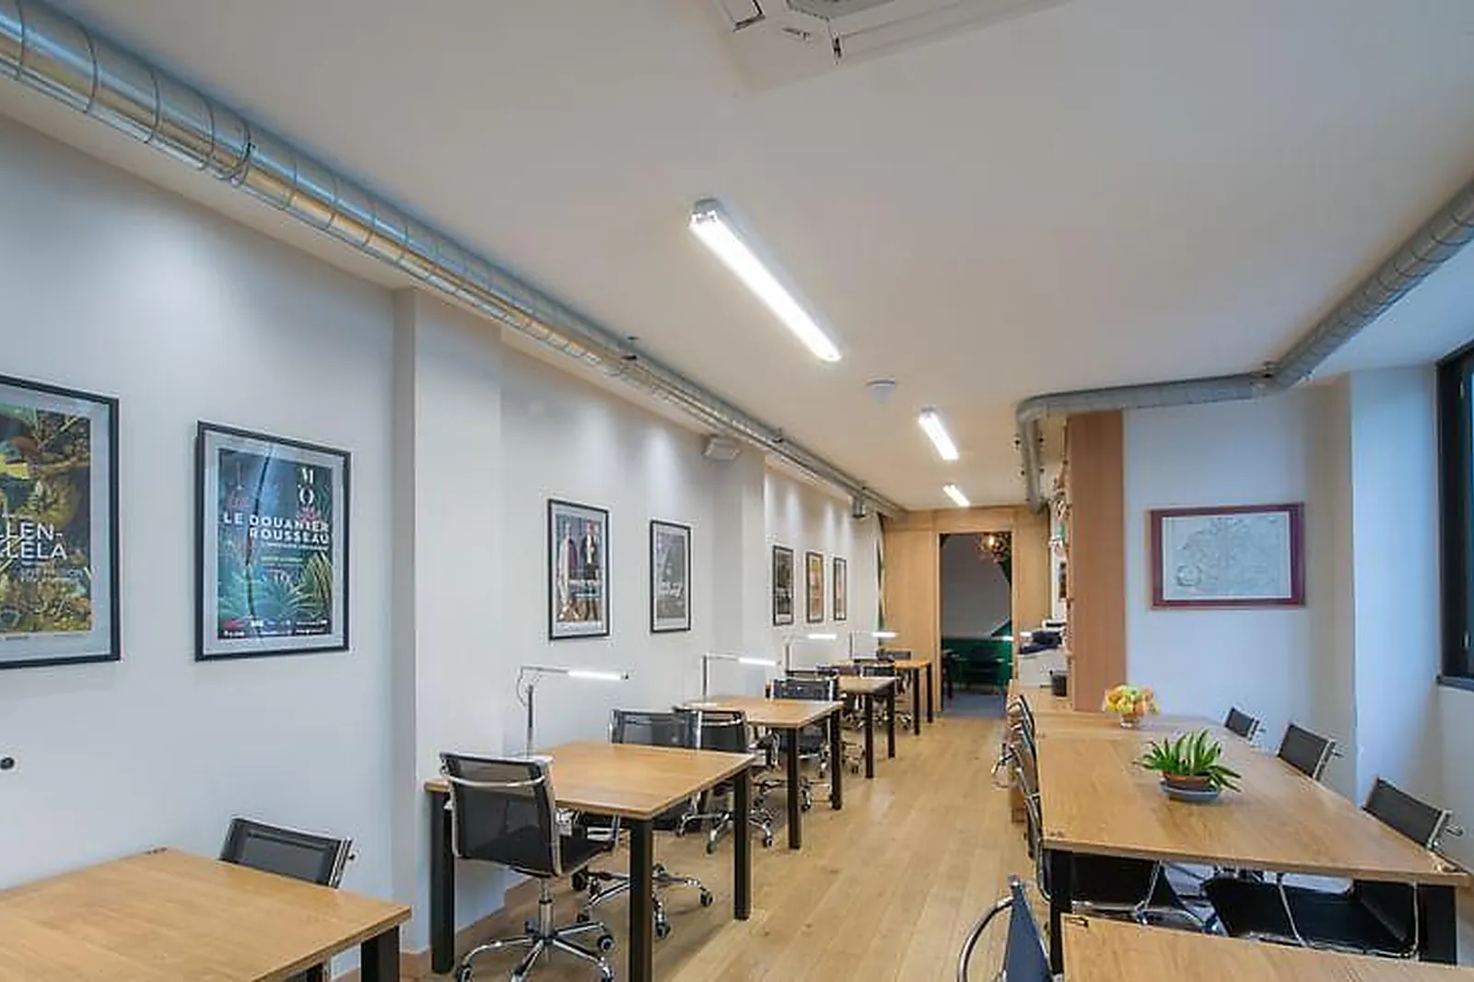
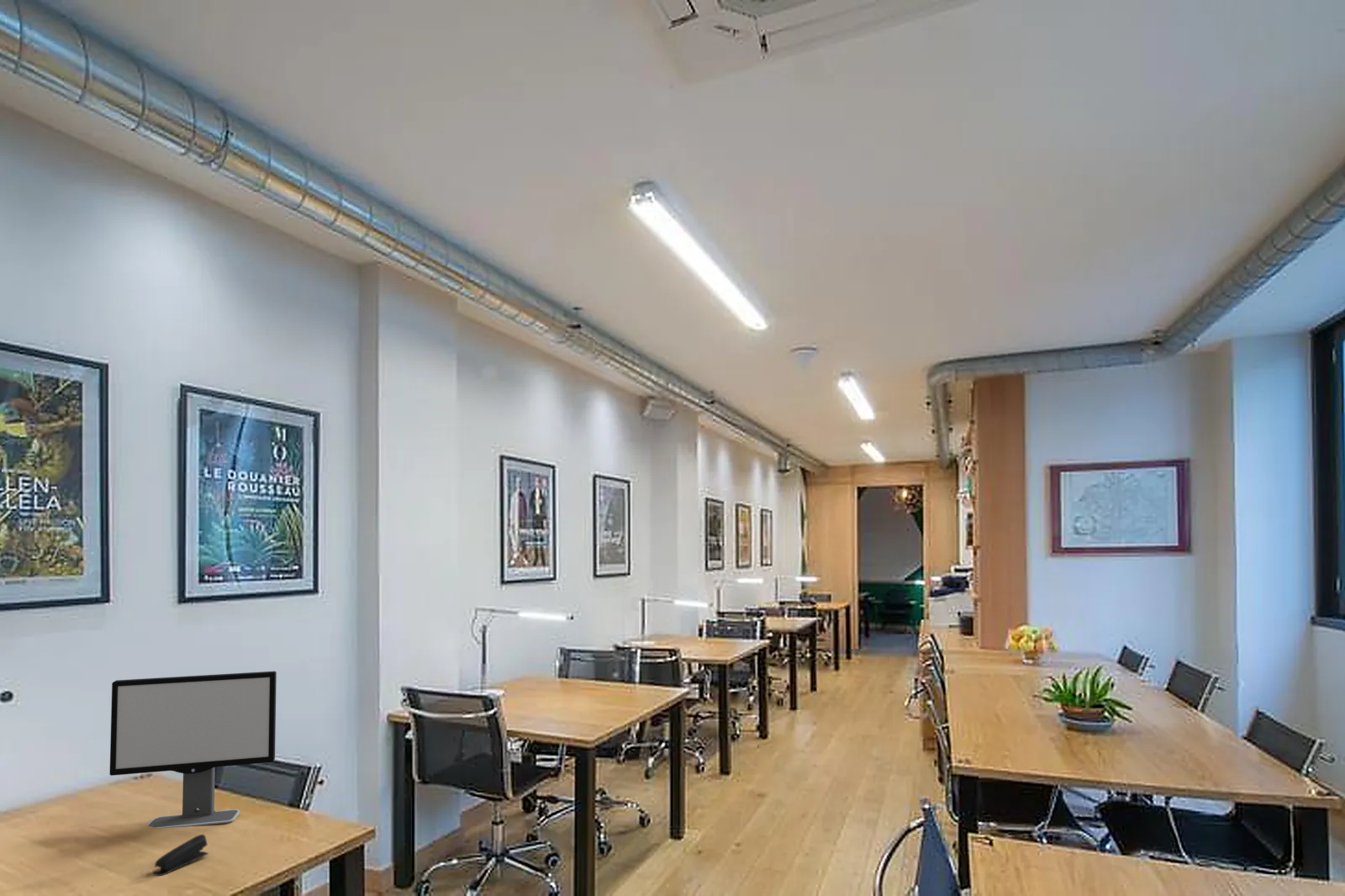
+ stapler (181, 854)
+ computer monitor (196, 747)
